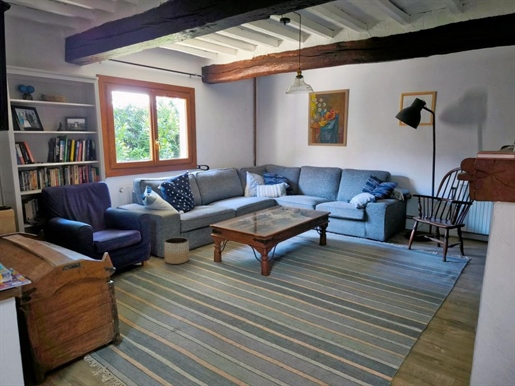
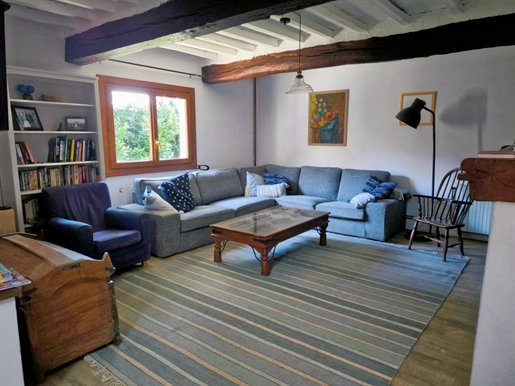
- planter (176, 250)
